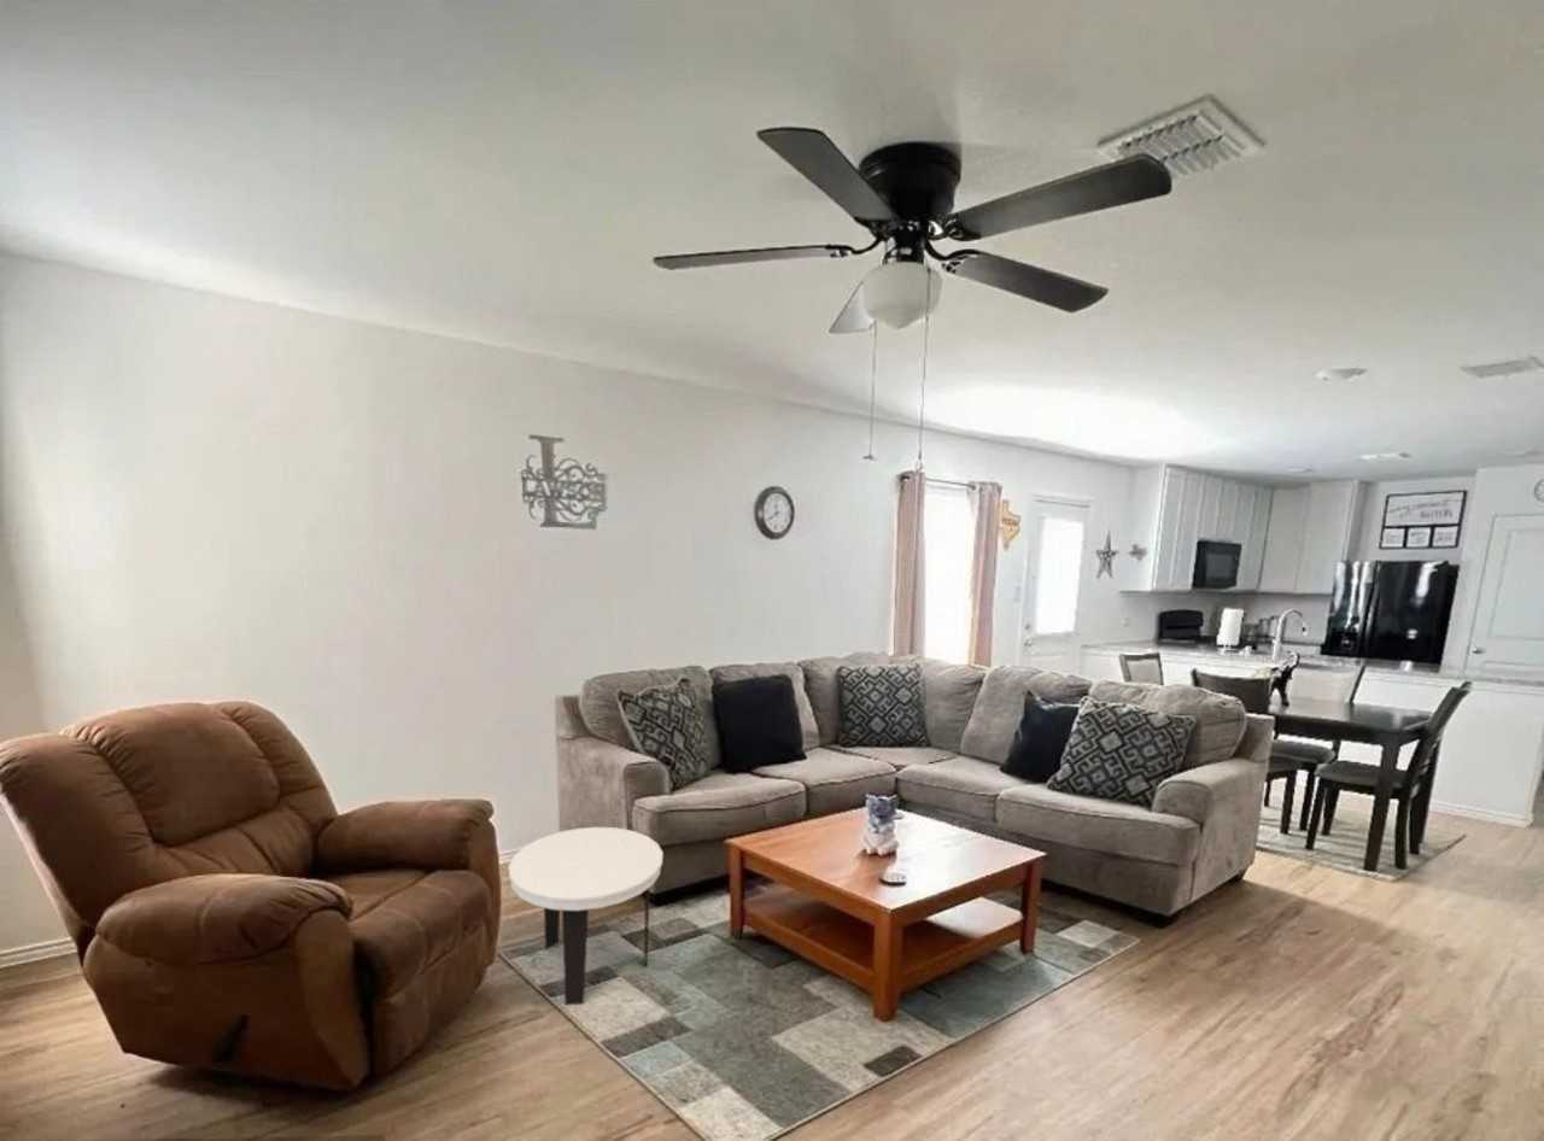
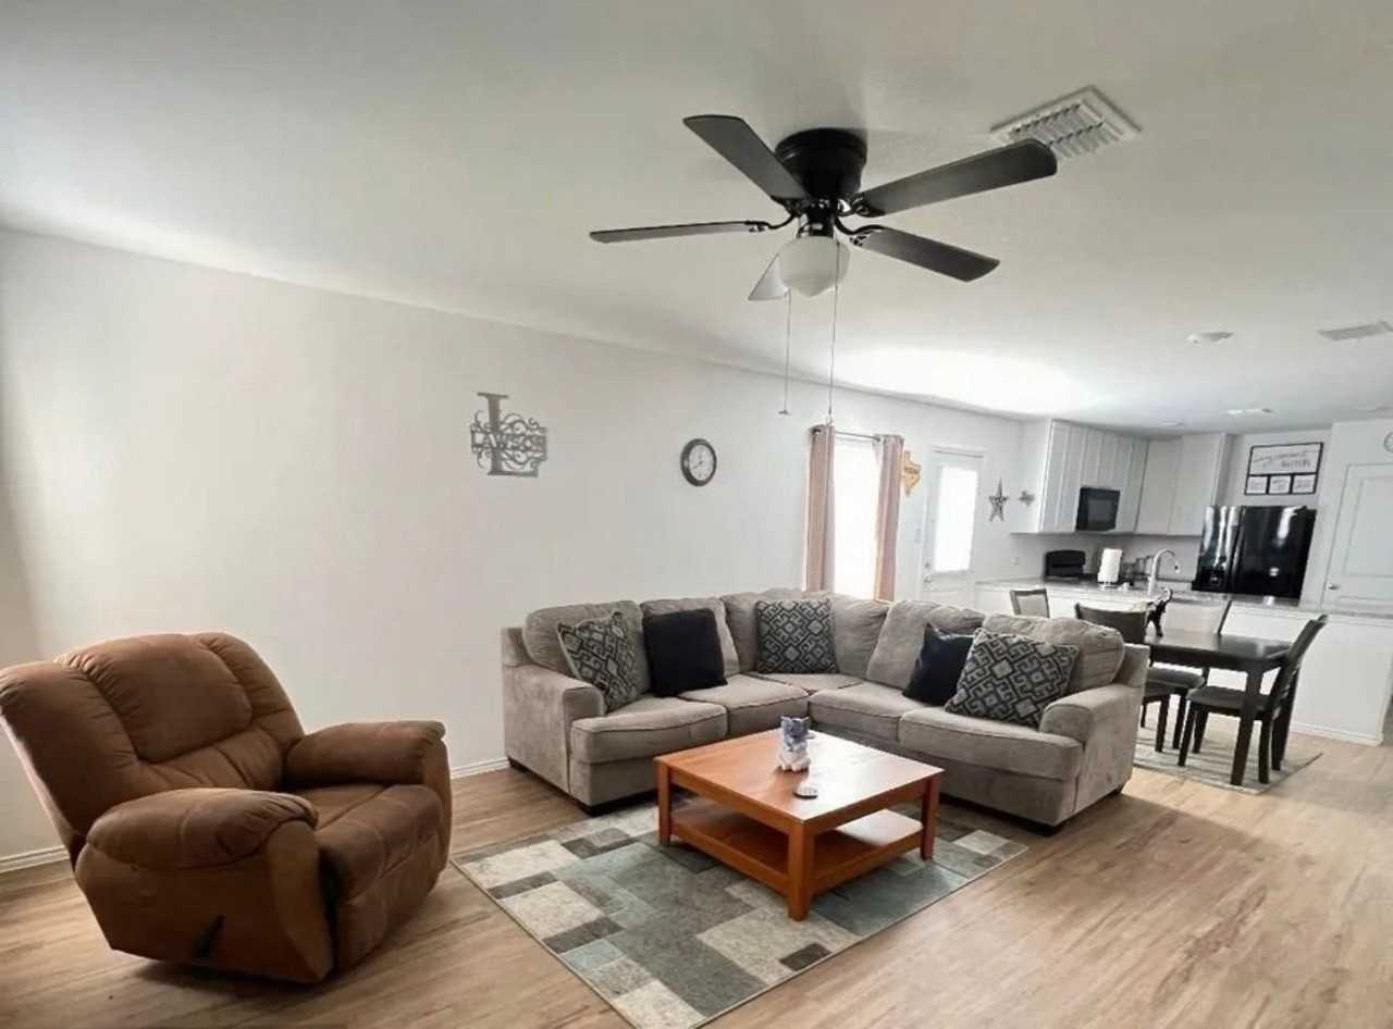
- side table (586, 913)
